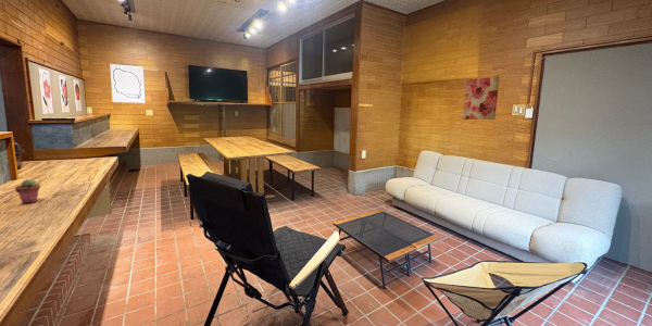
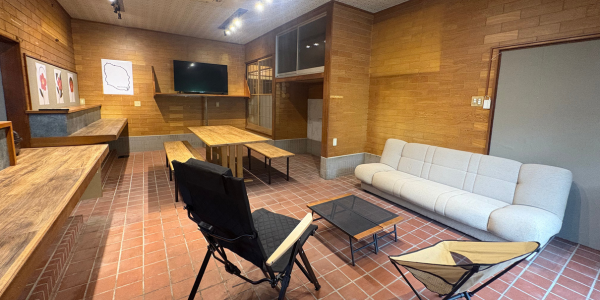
- potted succulent (28, 190)
- wall art (479, 99)
